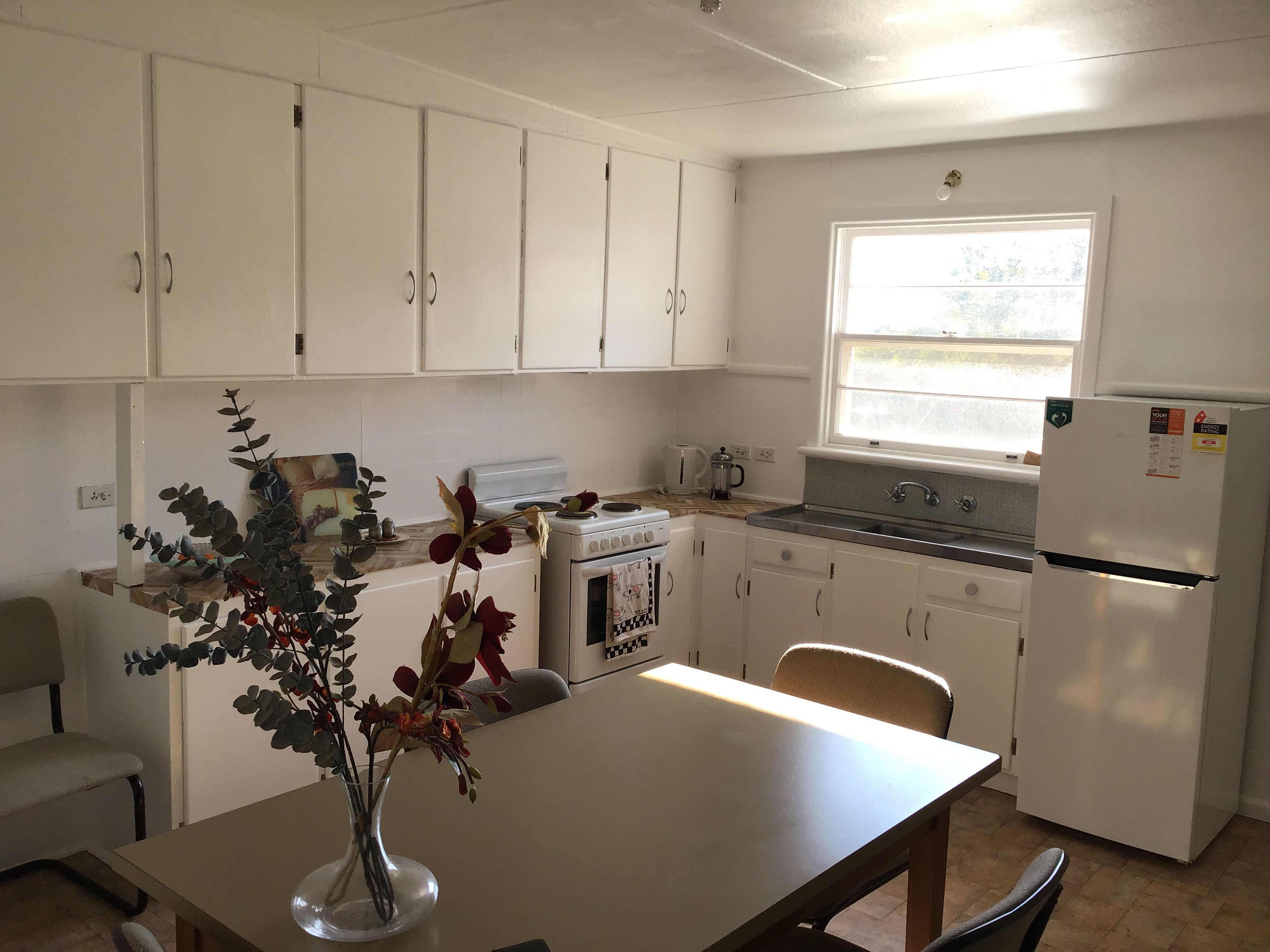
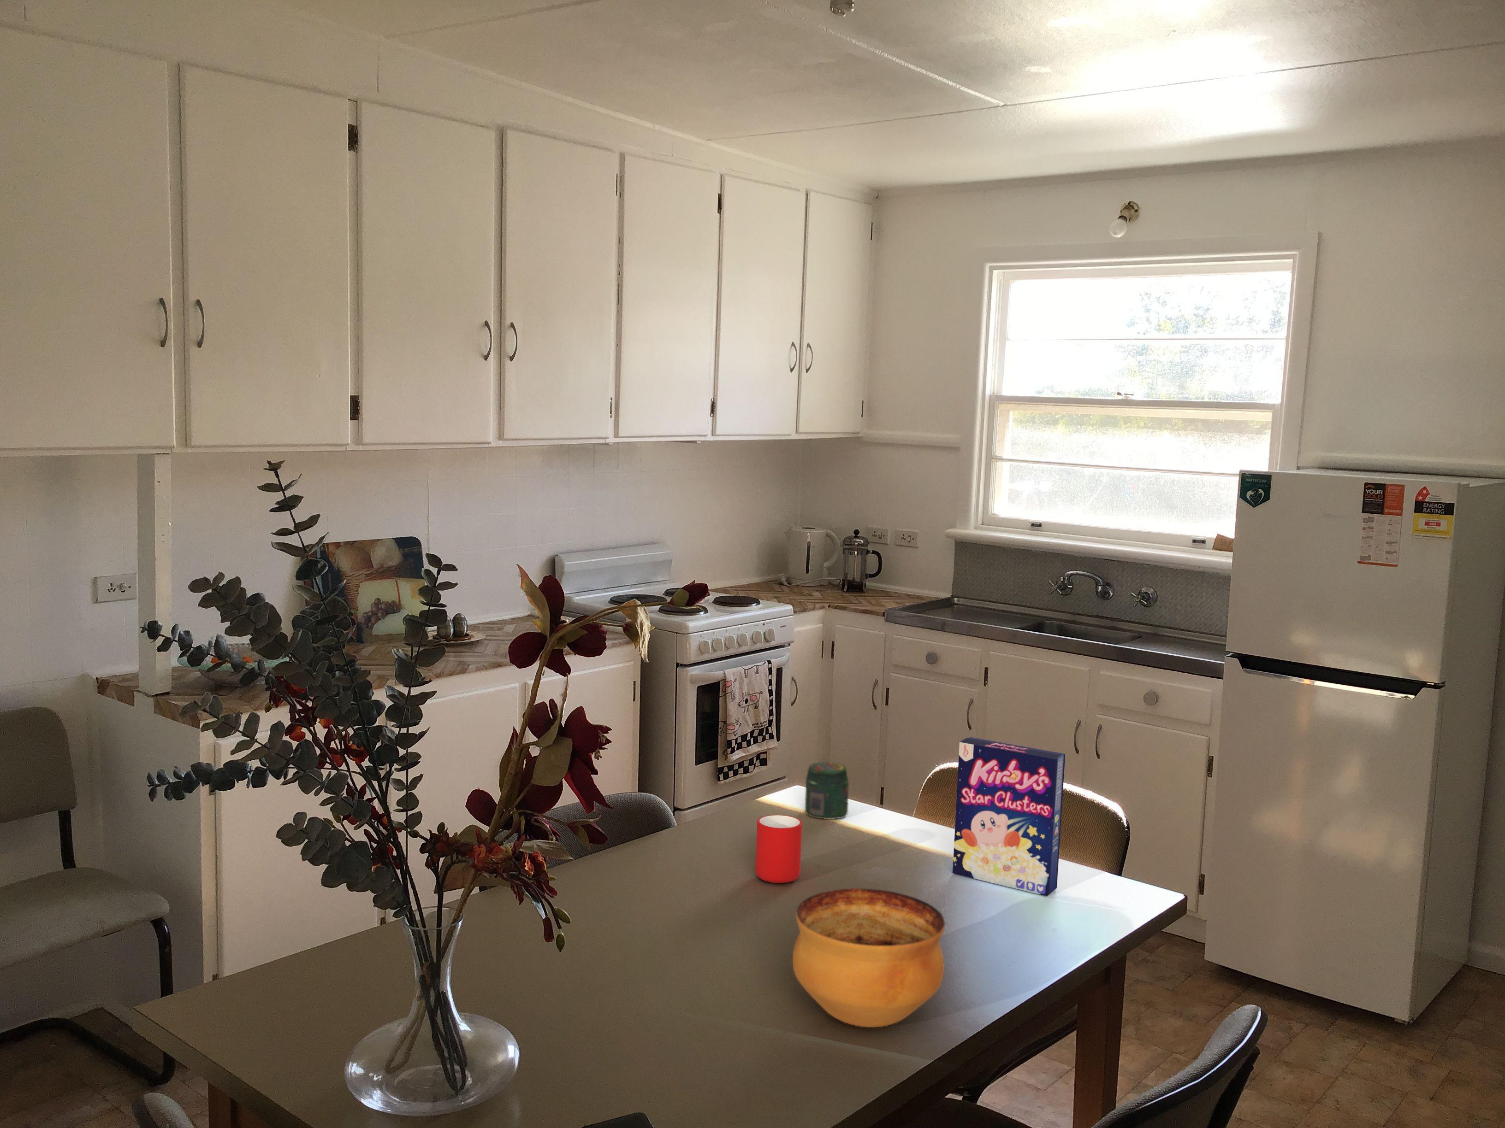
+ jar (827, 790)
+ bowl (867, 968)
+ cereal box (1007, 814)
+ cup (782, 846)
